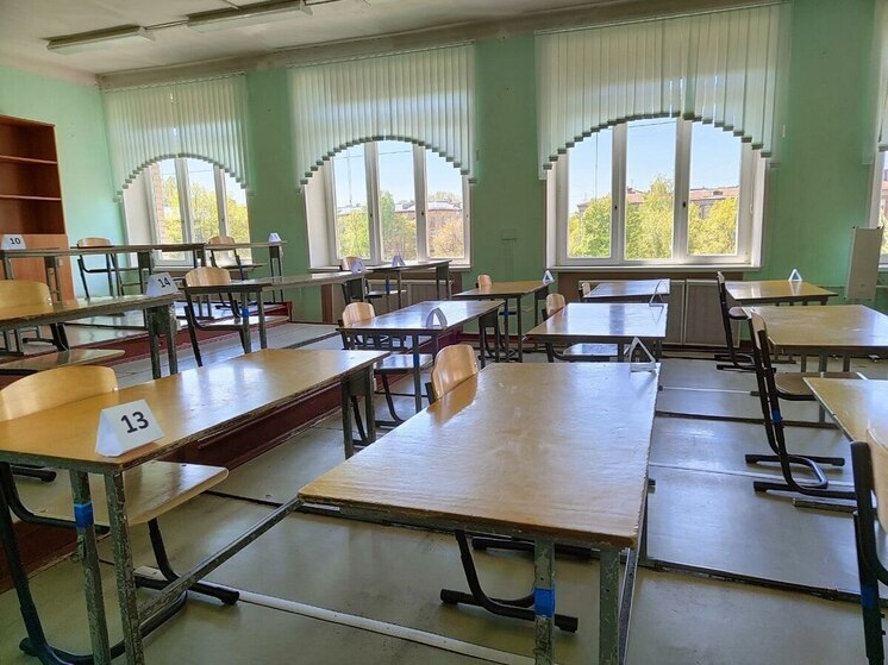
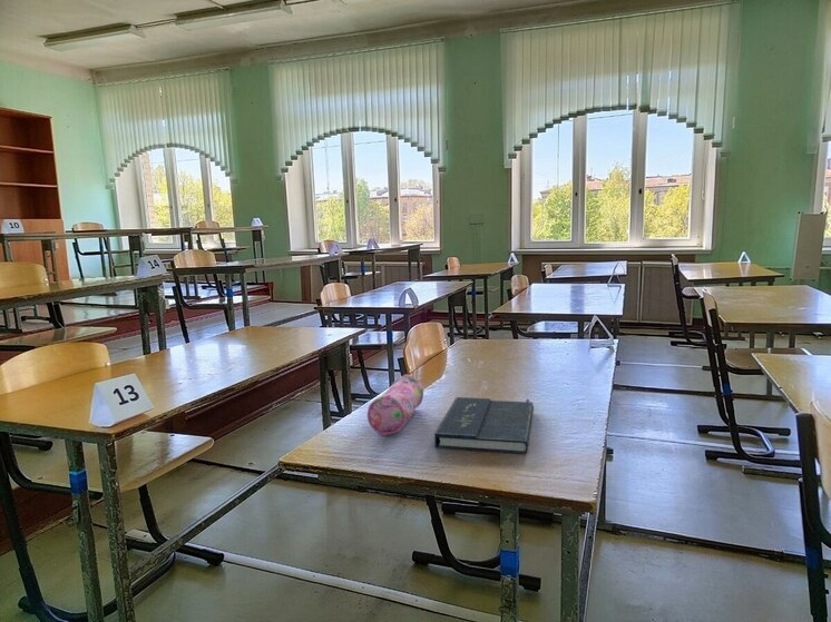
+ book (490, 415)
+ pencil case (397, 402)
